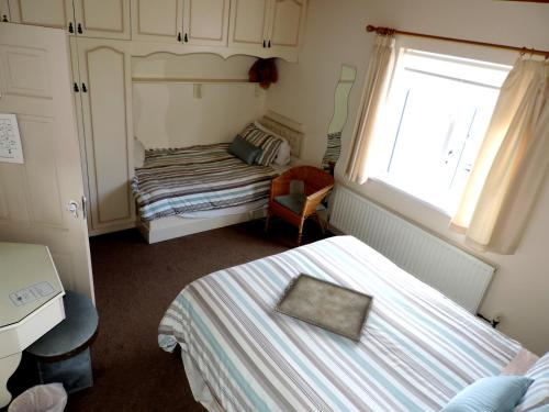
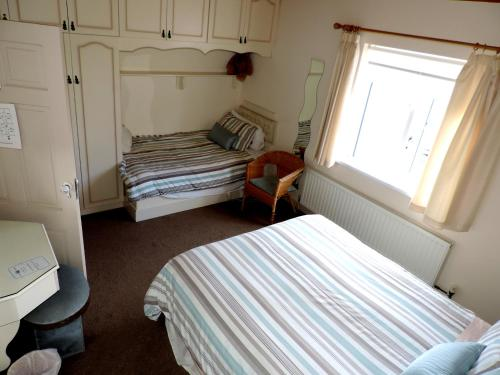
- serving tray (327, 299)
